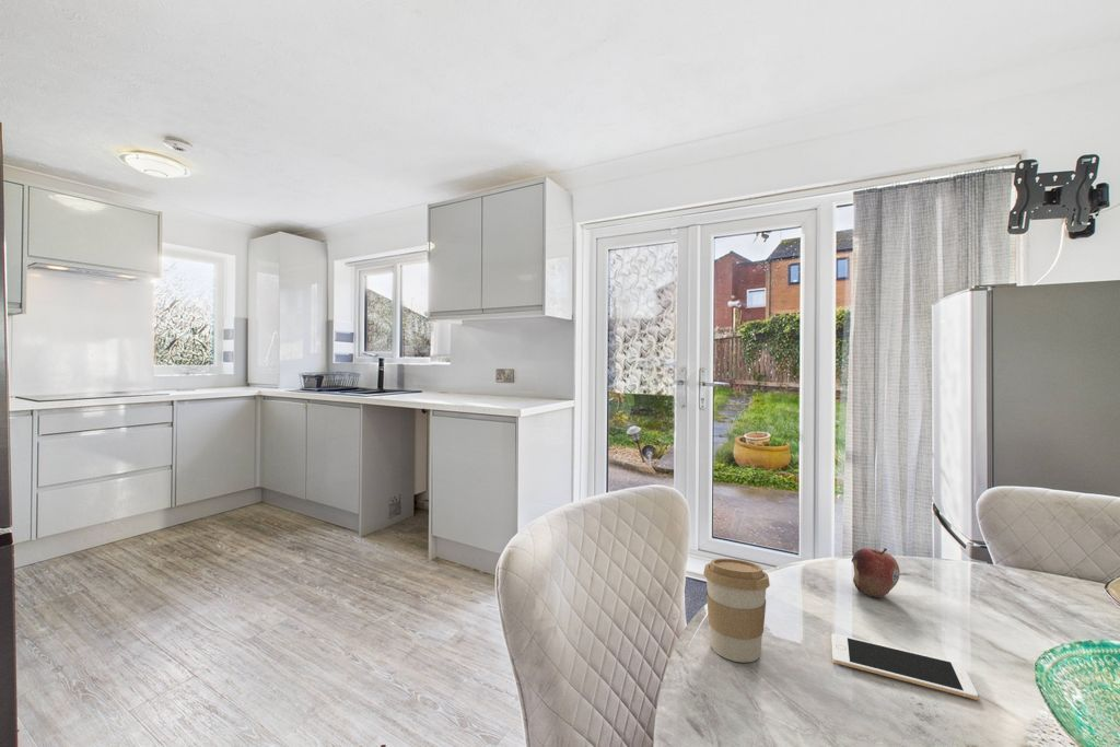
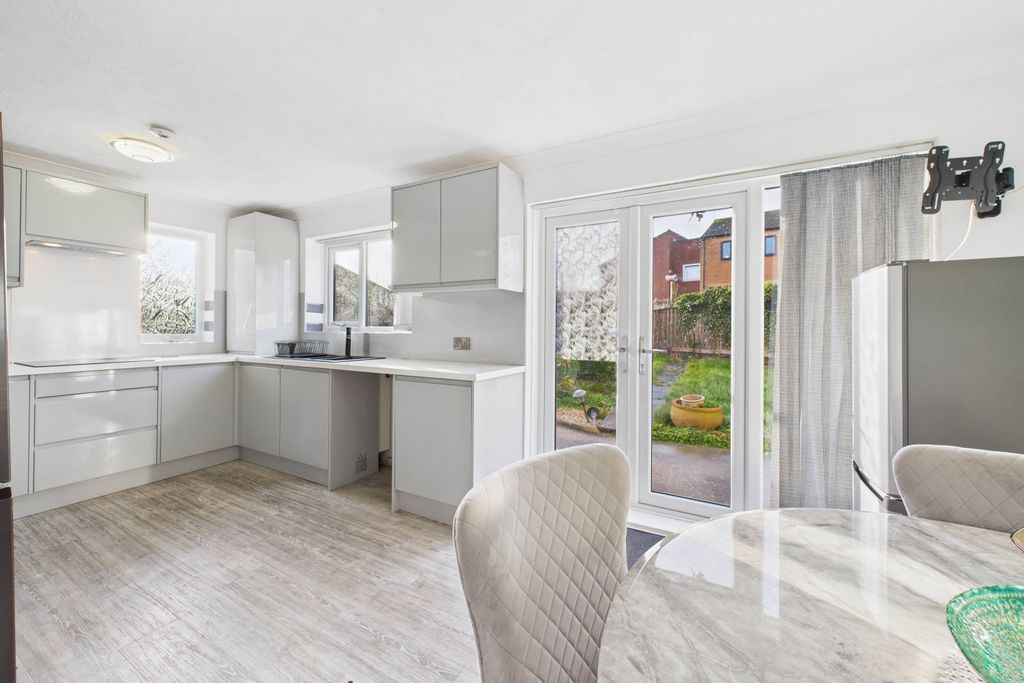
- cell phone (897, 663)
- fruit (875, 569)
- coffee cup (735, 605)
